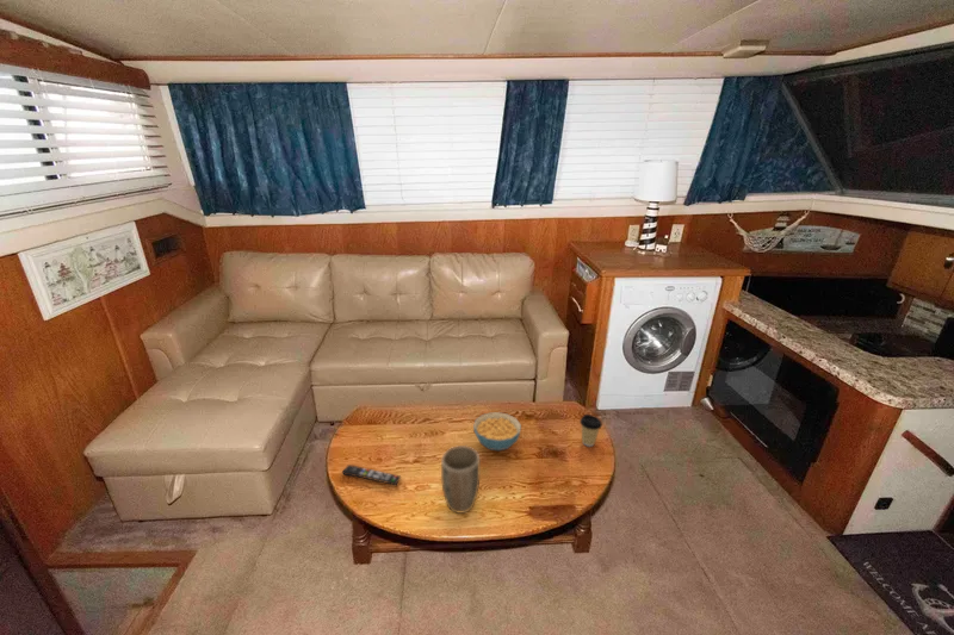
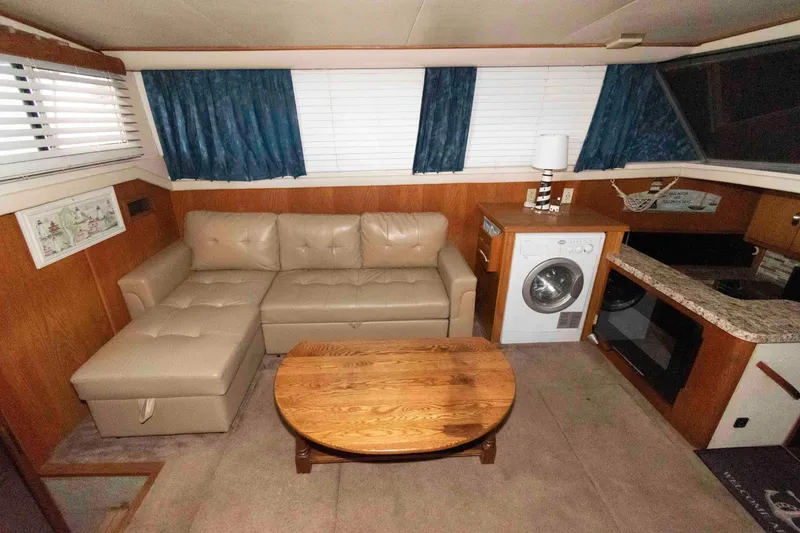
- plant pot (460, 480)
- coffee cup (589, 430)
- cereal bowl (496, 435)
- remote control (371, 474)
